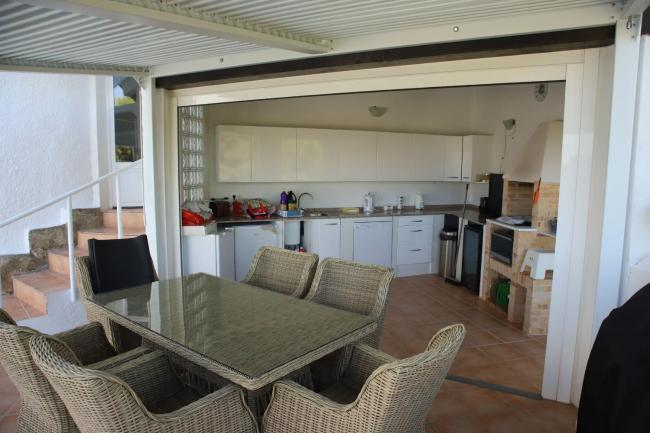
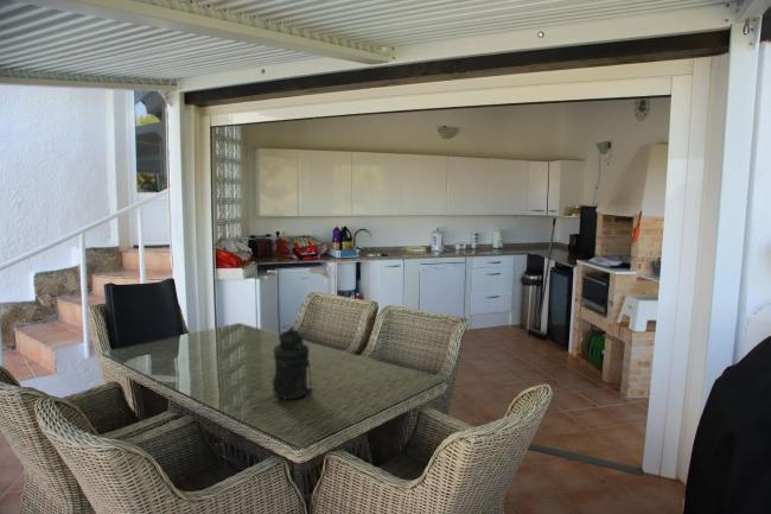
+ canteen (294, 362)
